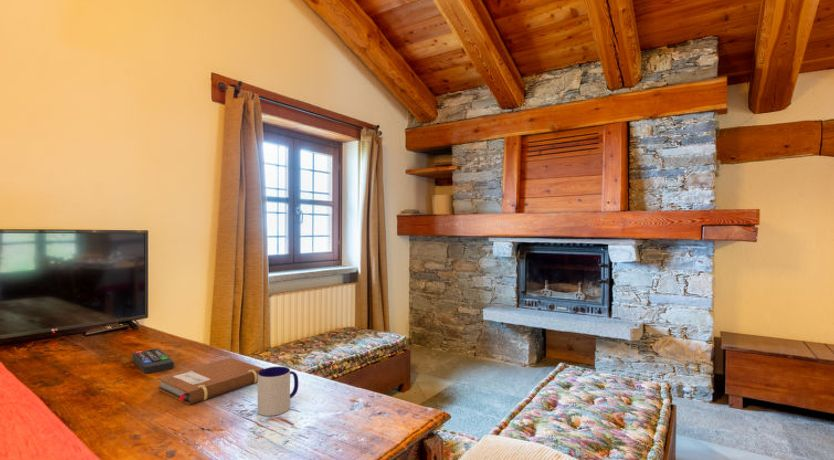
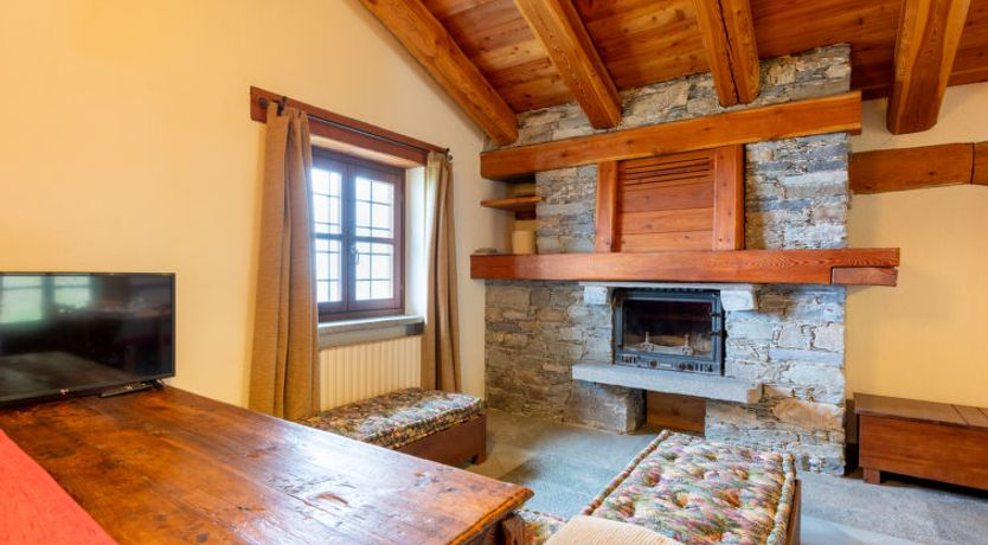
- notebook (211, 379)
- mug (279, 388)
- remote control (152, 359)
